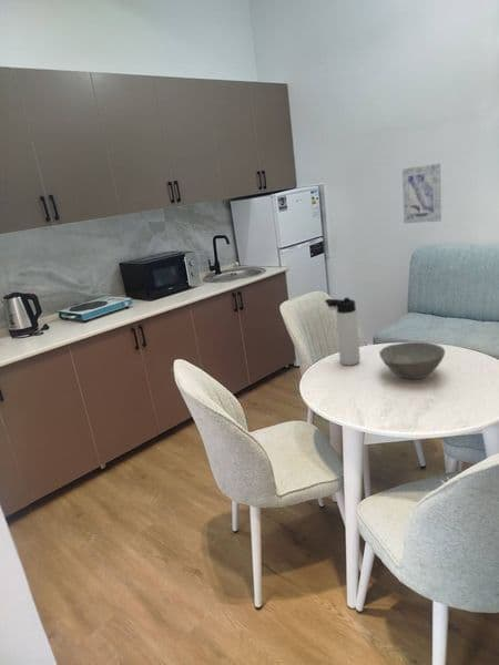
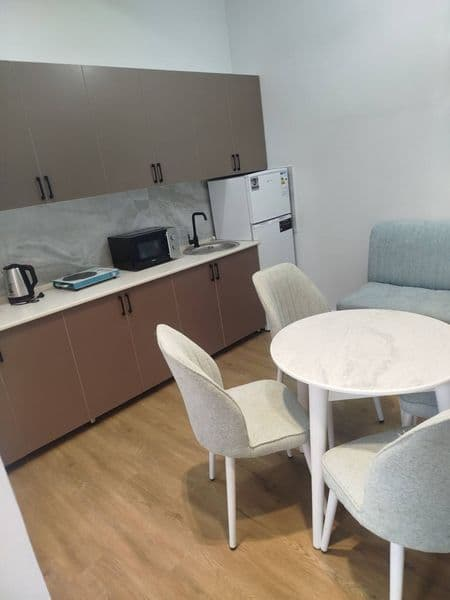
- wall art (421, 194)
- thermos bottle (343, 330)
- bowl (411, 362)
